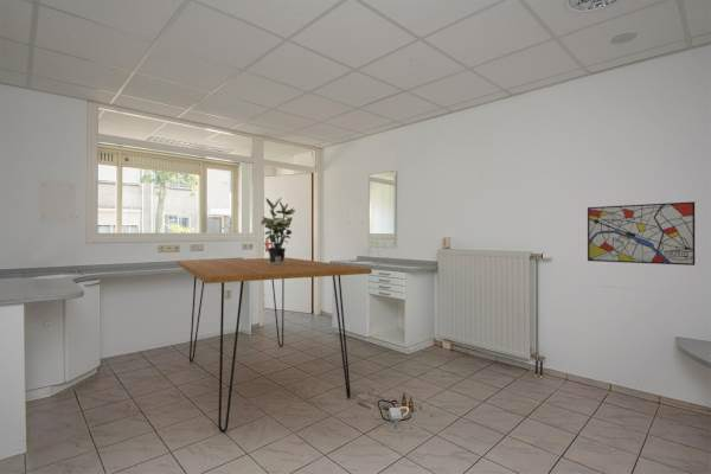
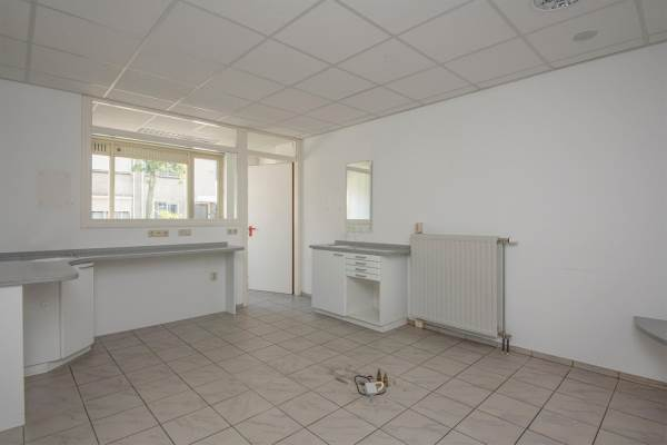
- dining table (275, 314)
- potted plant (278, 230)
- wall art (636, 233)
